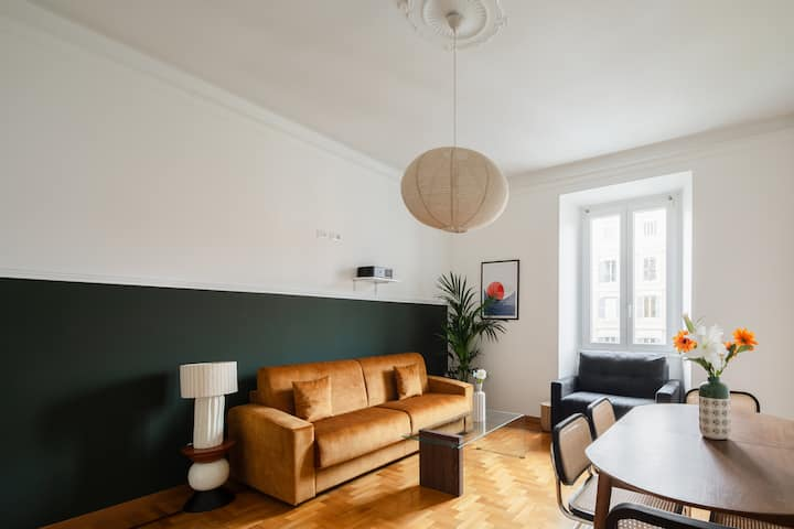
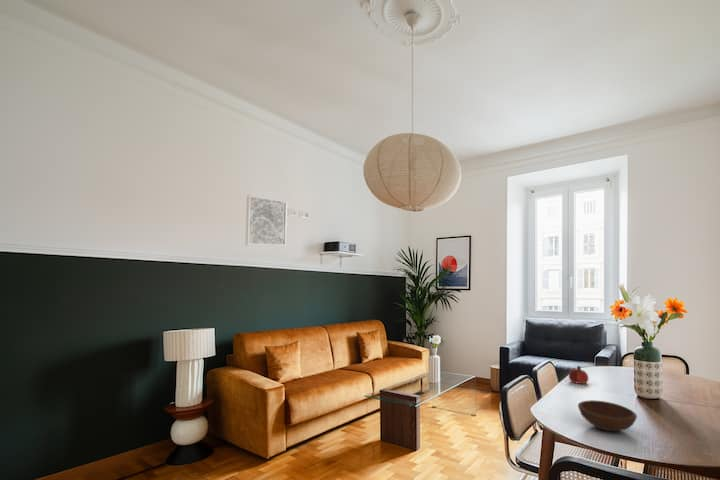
+ fruit (578, 373)
+ wall art (267, 221)
+ bowl (606, 418)
